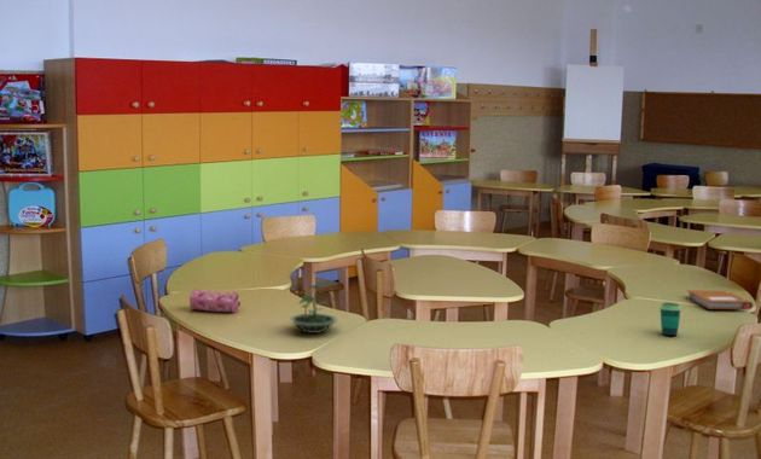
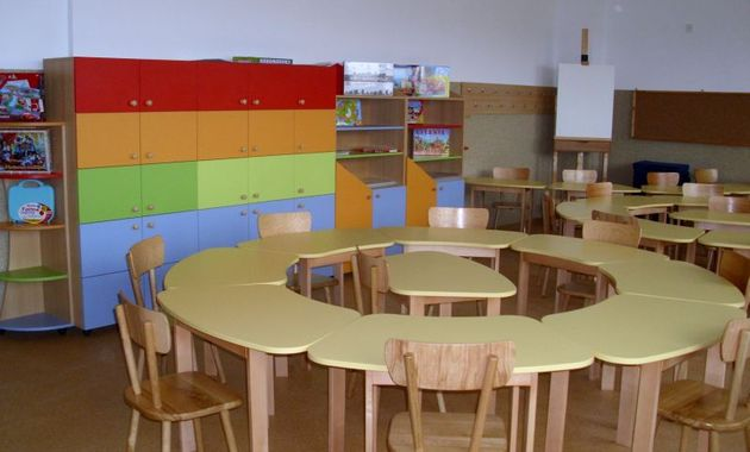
- pencil case (214, 300)
- terrarium (314, 292)
- cup (669, 319)
- notebook (719, 300)
